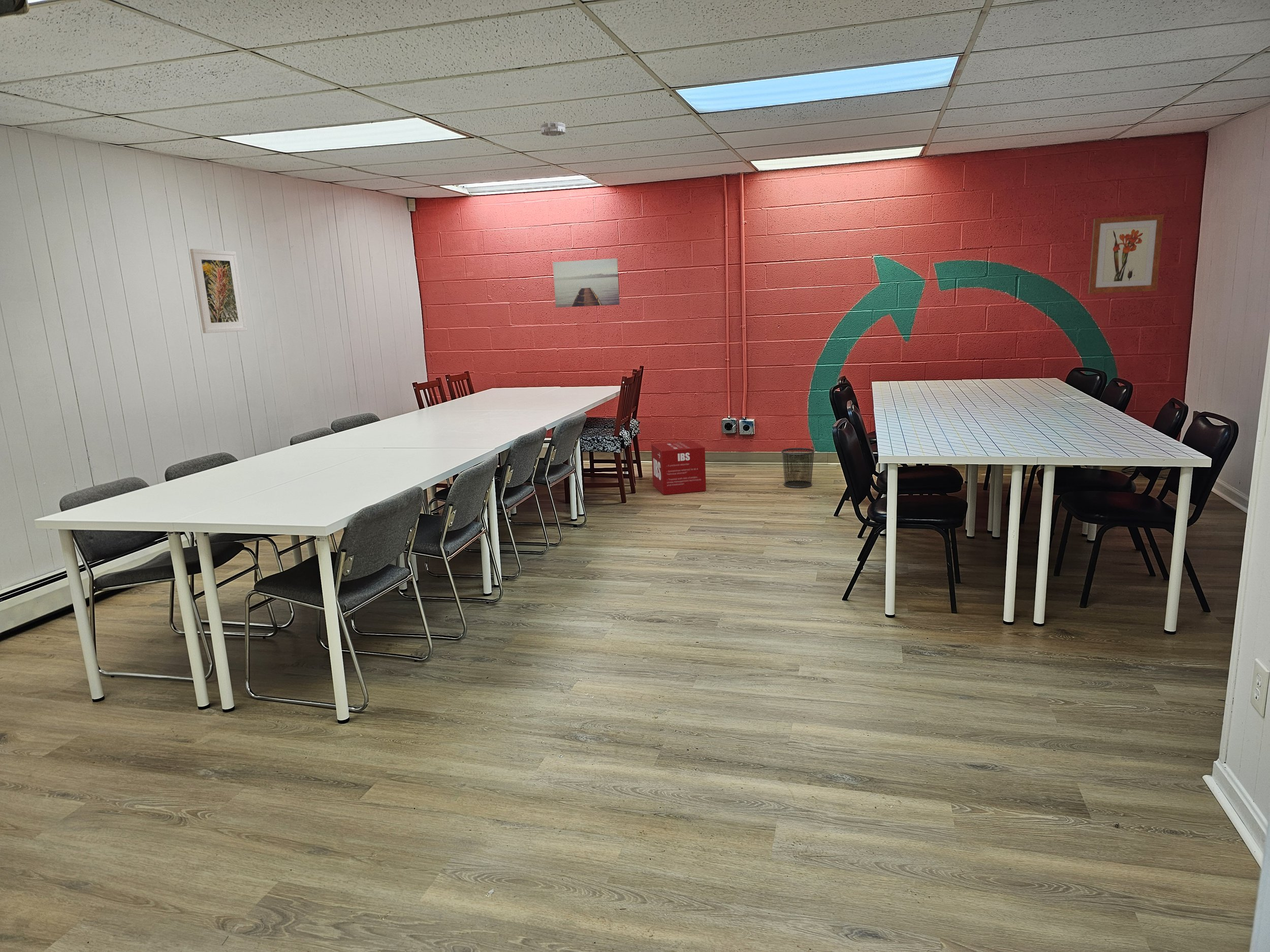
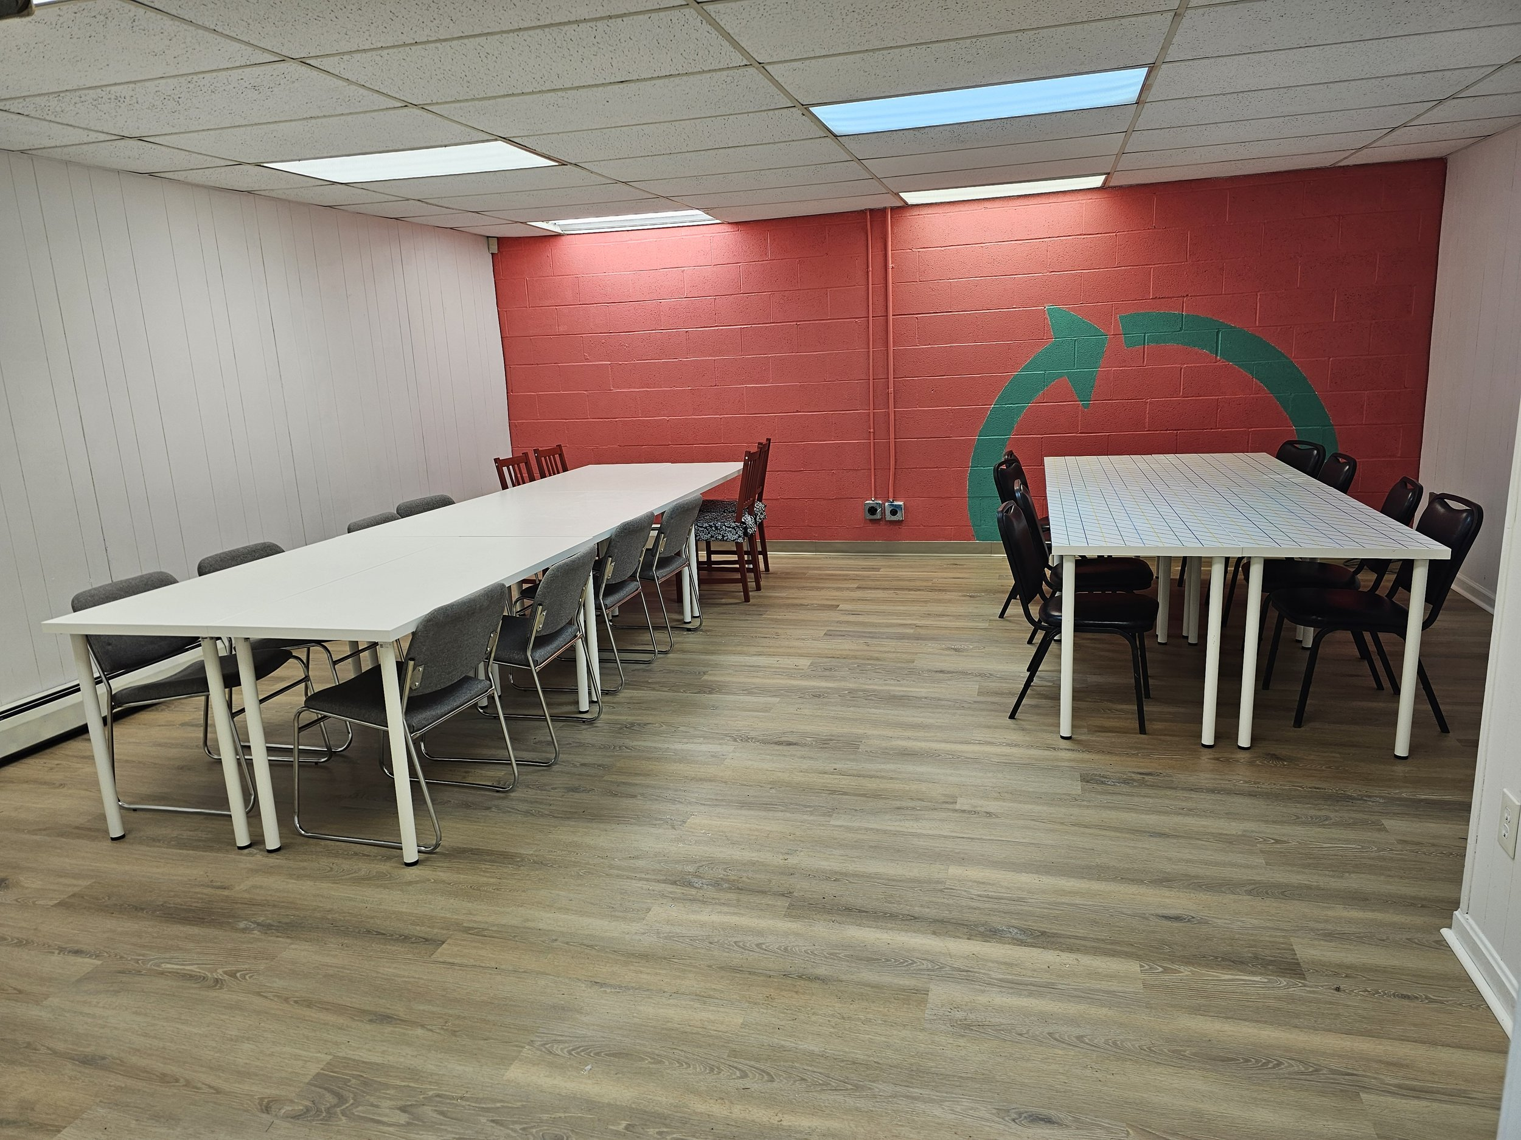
- wall art (586, 283)
- wall art (1125, 254)
- smoke detector (553, 128)
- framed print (219, 291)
- waste bin (798, 468)
- product box (678, 467)
